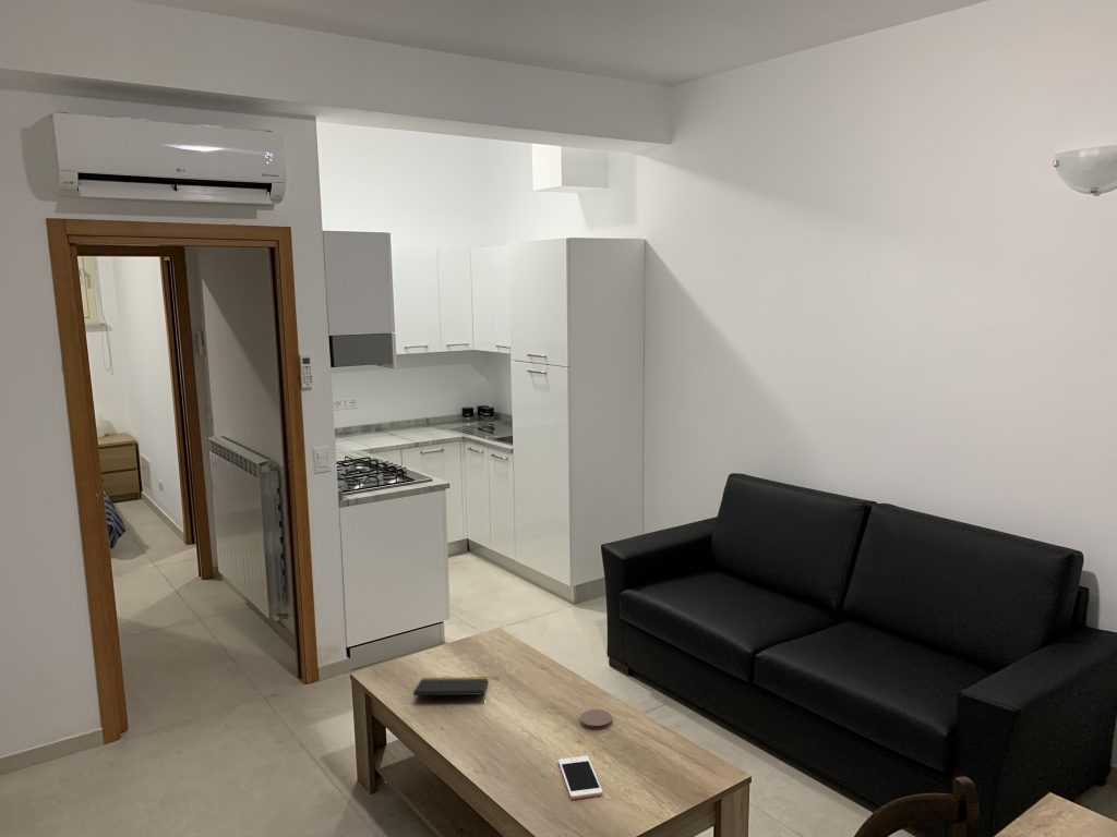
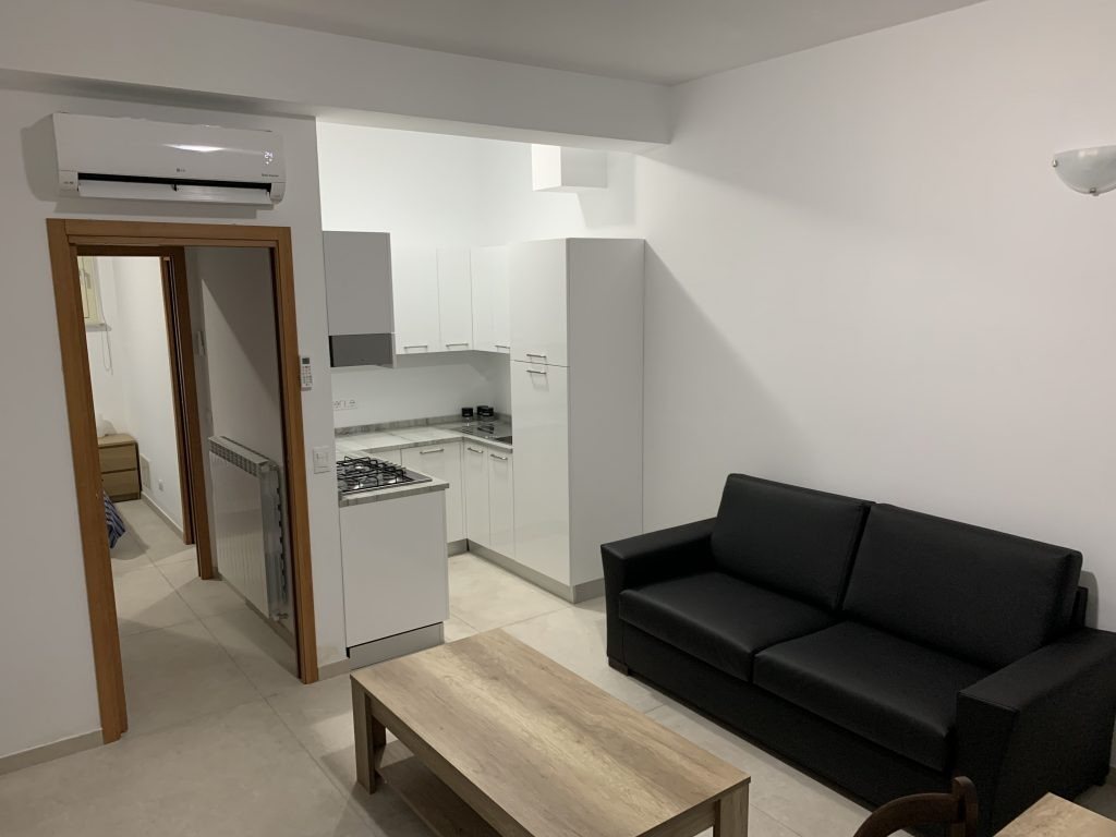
- cell phone (579, 776)
- coaster (596, 719)
- notepad (452, 686)
